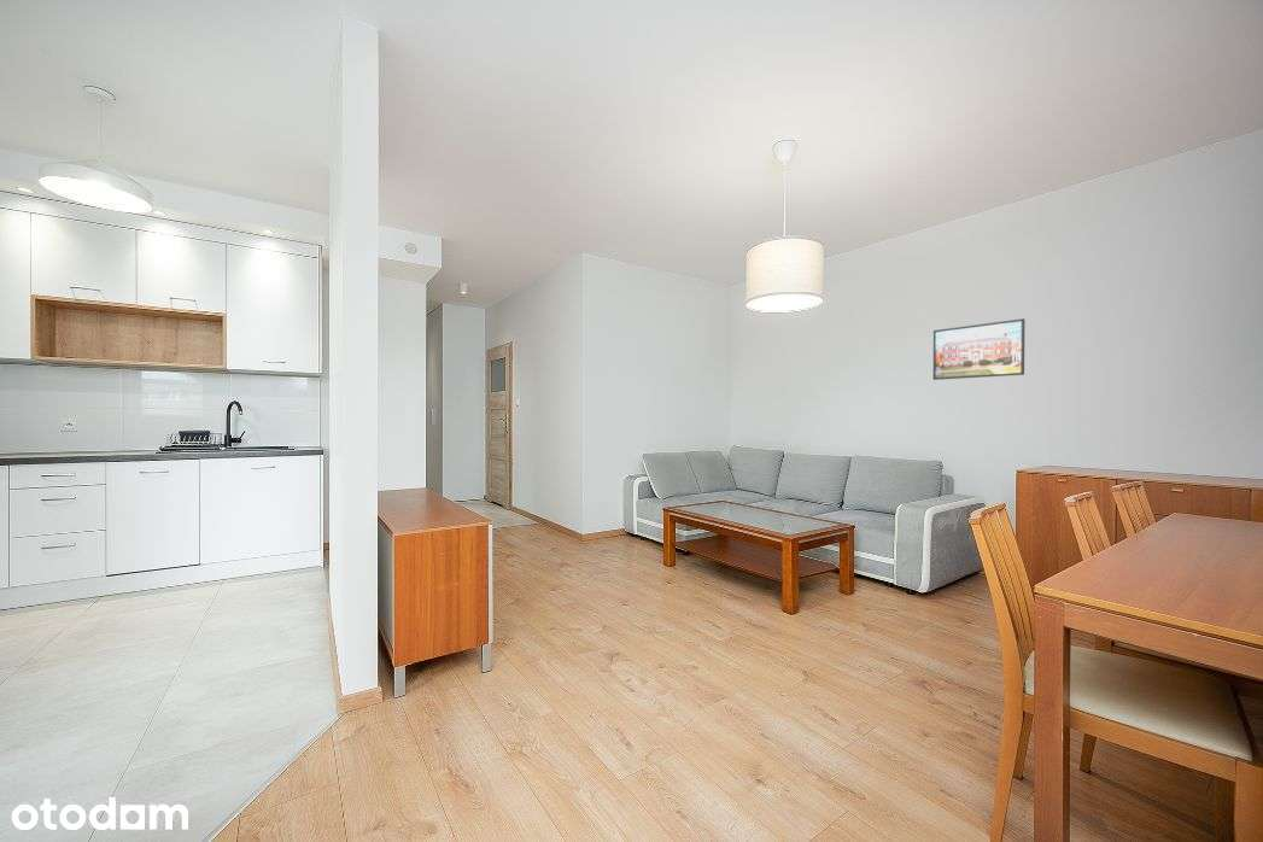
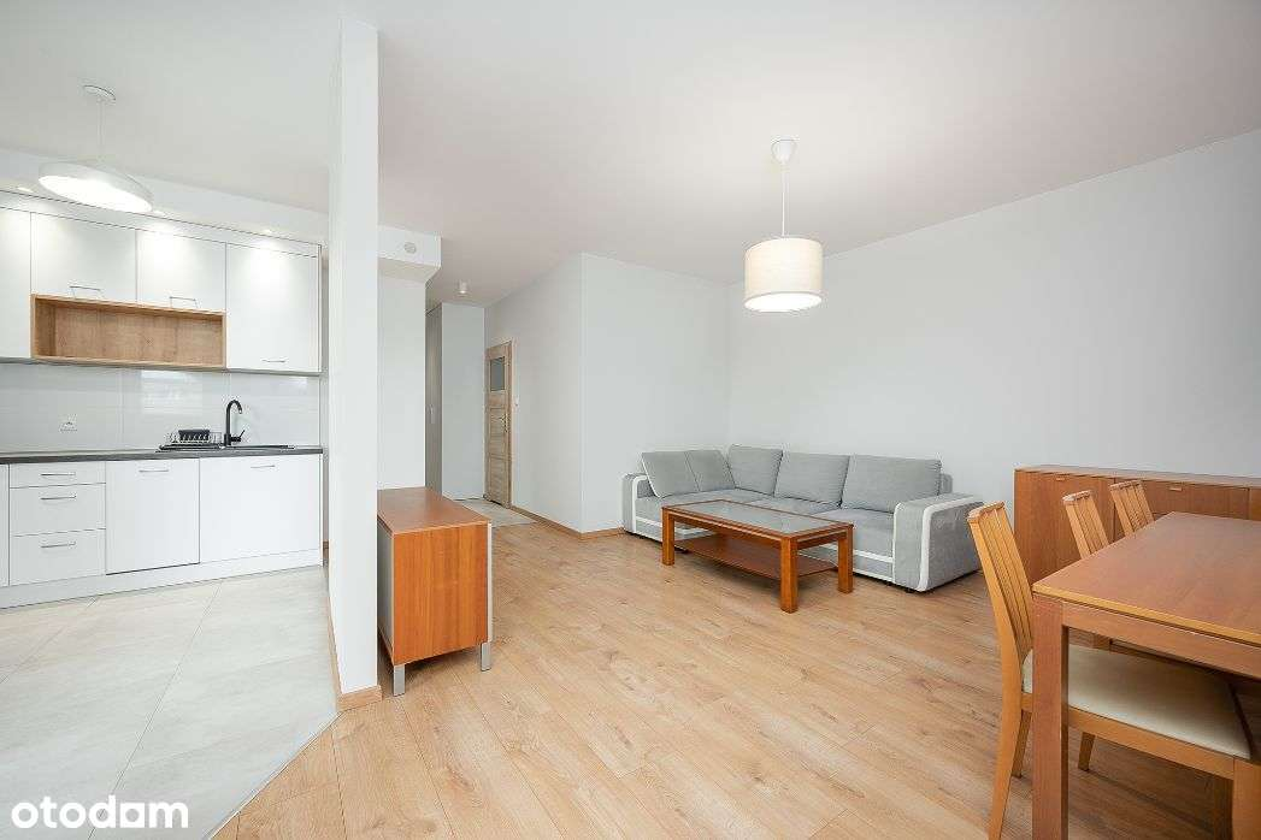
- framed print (976, 351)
